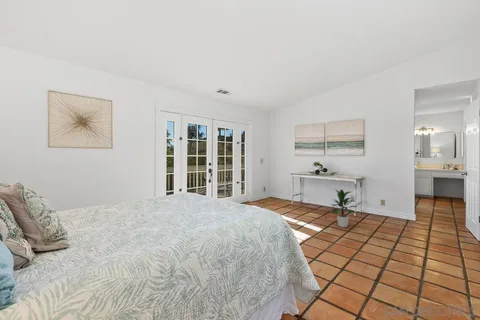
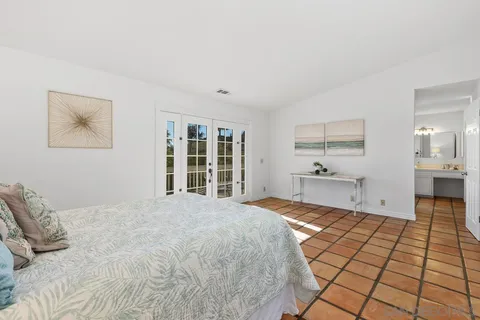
- indoor plant (342, 206)
